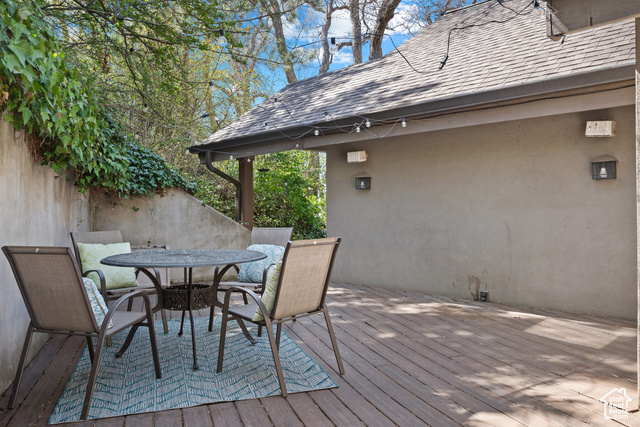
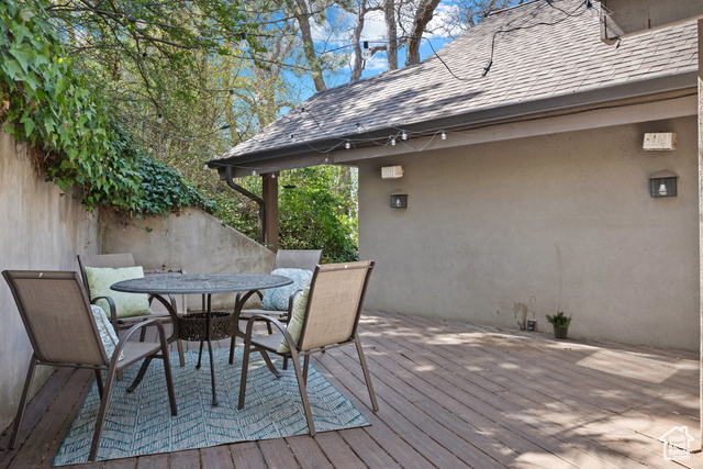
+ potted plant (557, 322)
